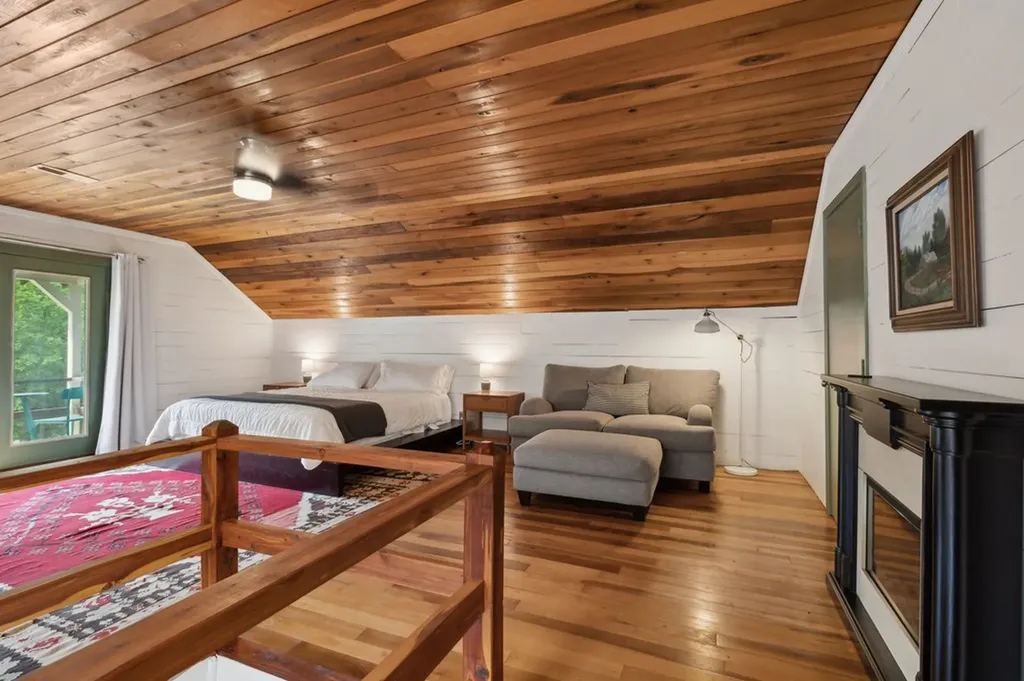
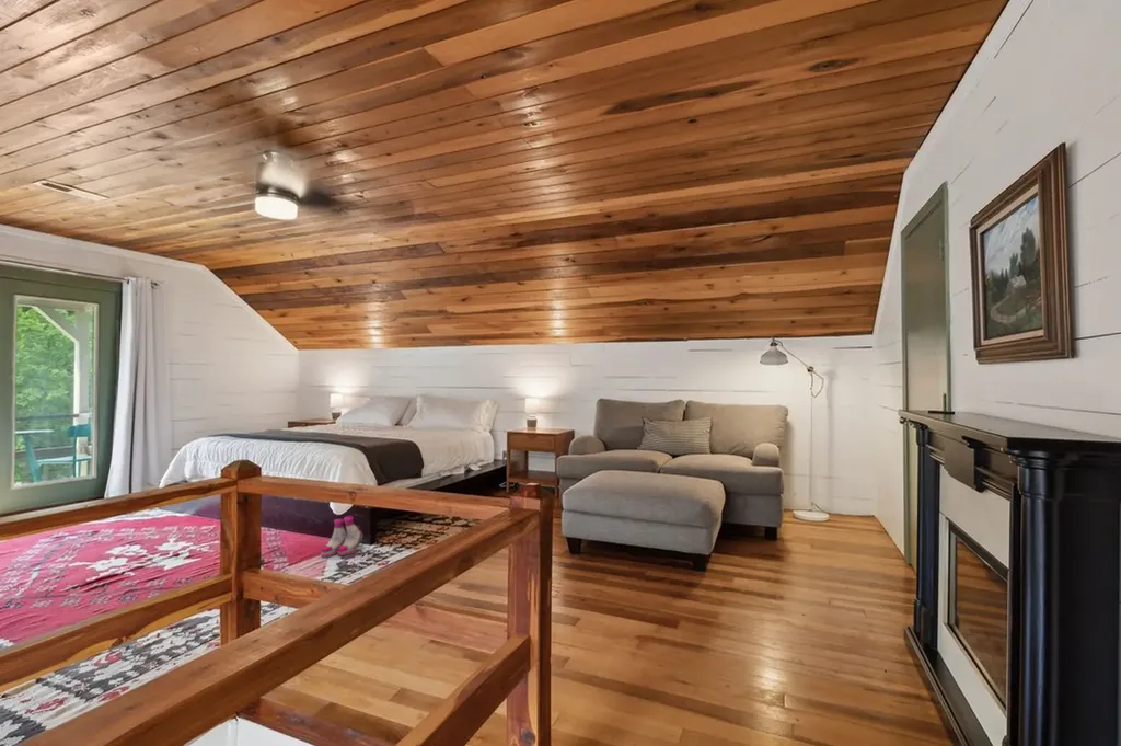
+ boots (342, 533)
